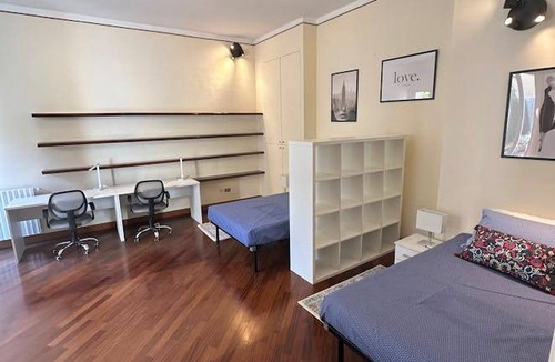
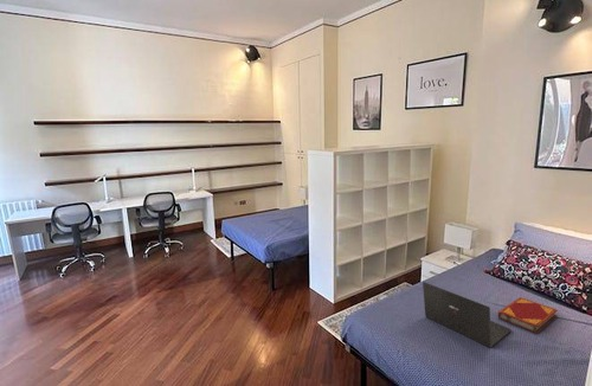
+ hardback book (527, 314)
+ laptop (465, 305)
